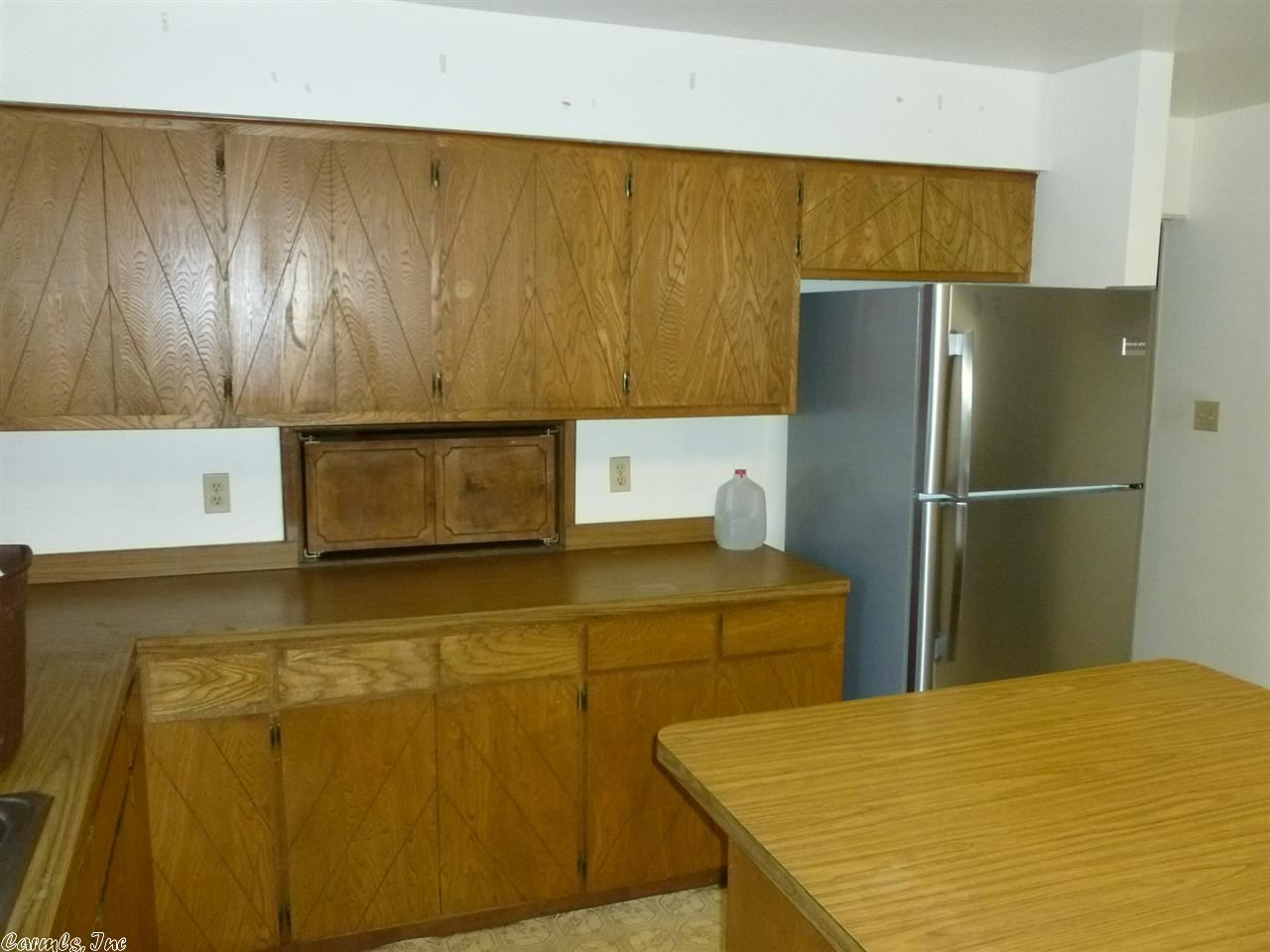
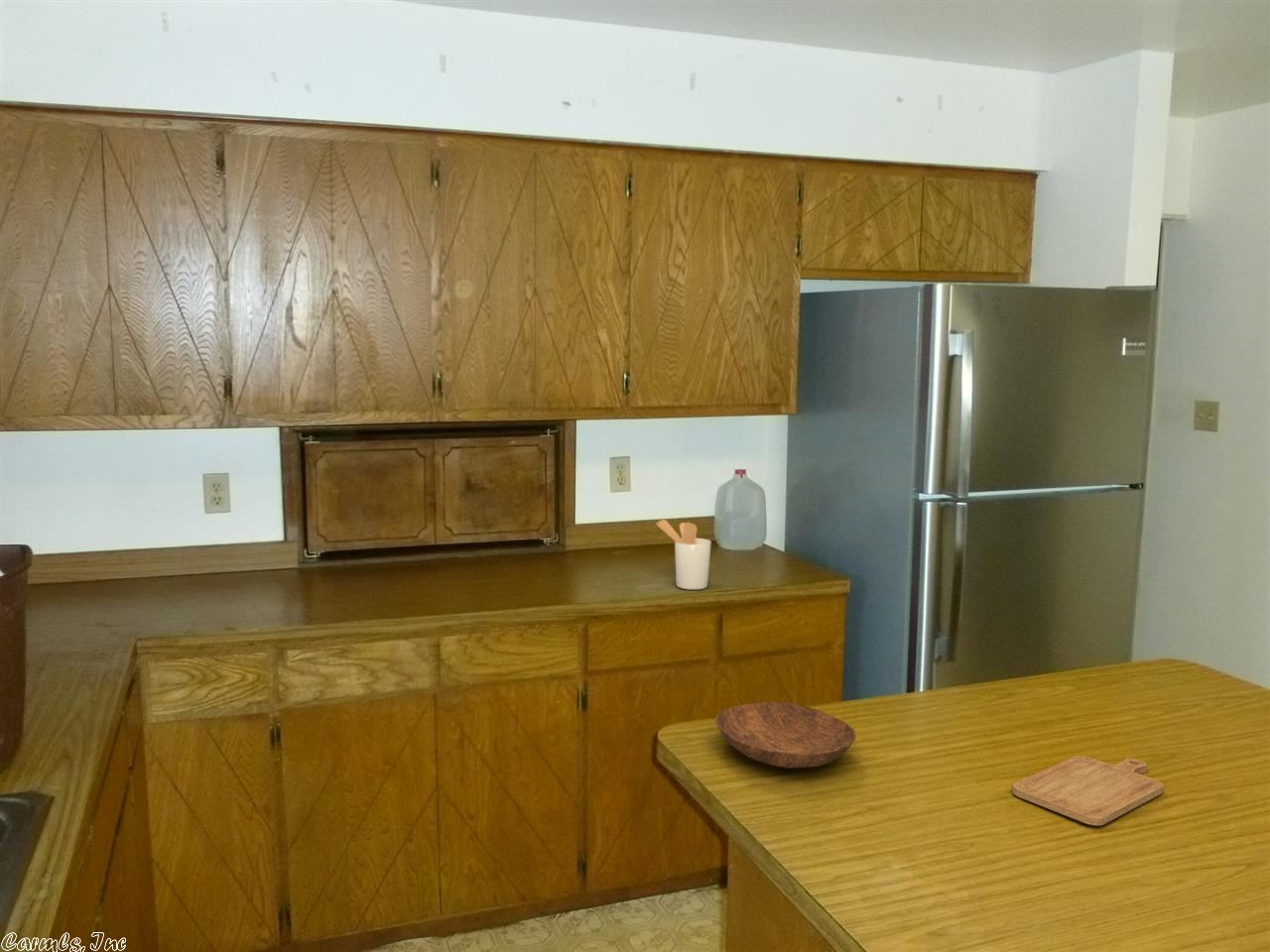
+ chopping board (1096, 783)
+ utensil holder (683, 551)
+ bowl (784, 741)
